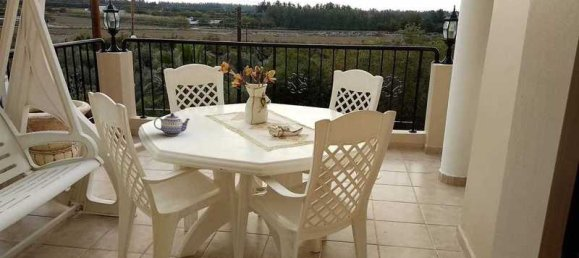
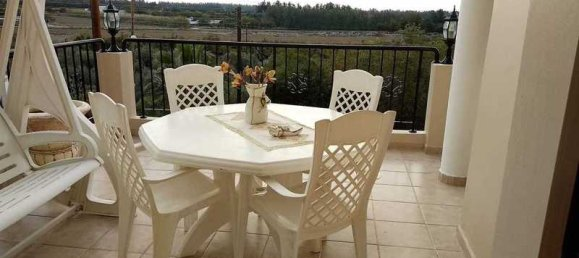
- teapot (172, 123)
